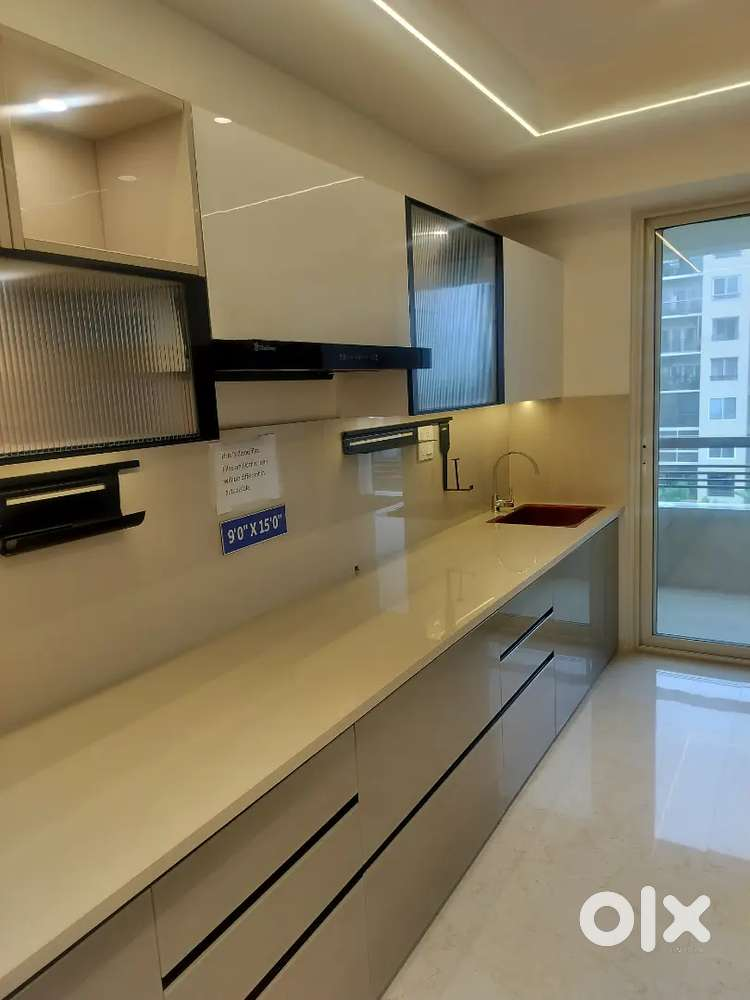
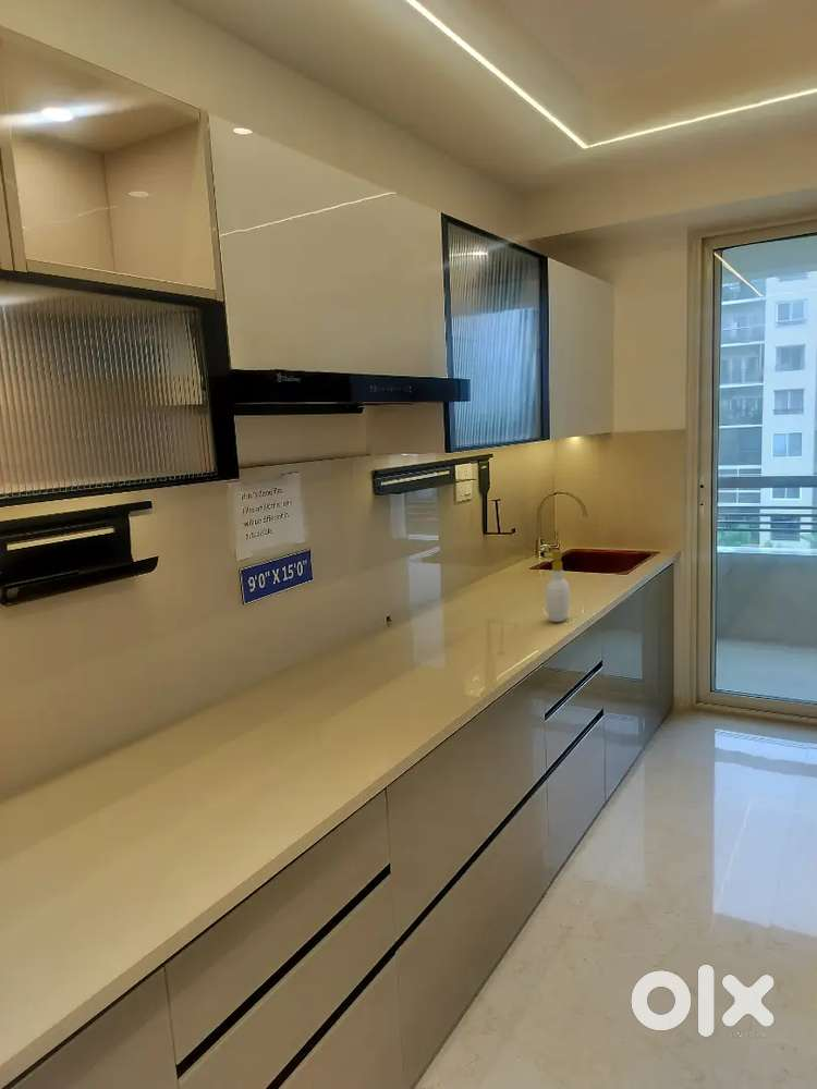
+ soap bottle (556, 585)
